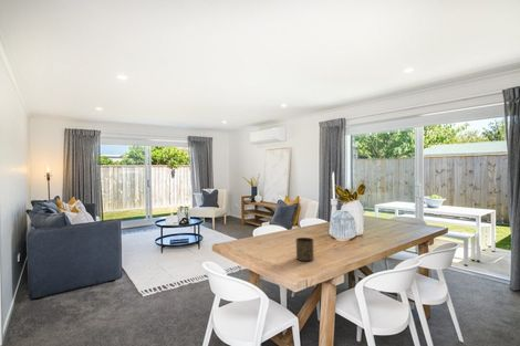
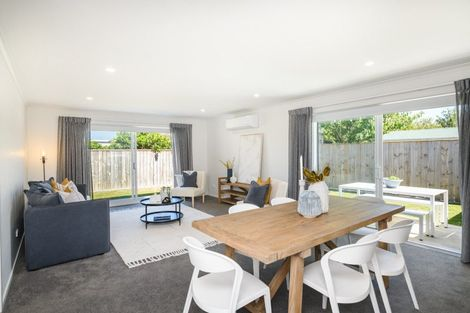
- cup (304, 249)
